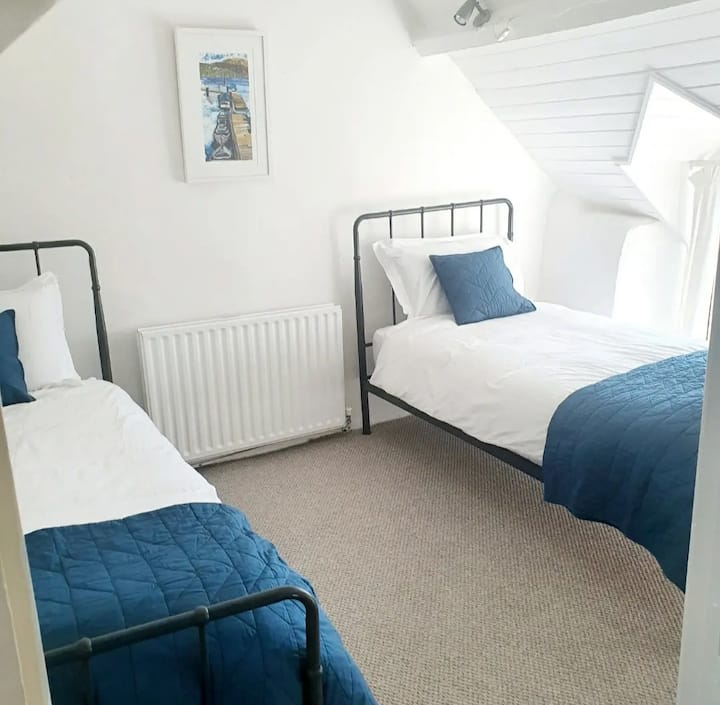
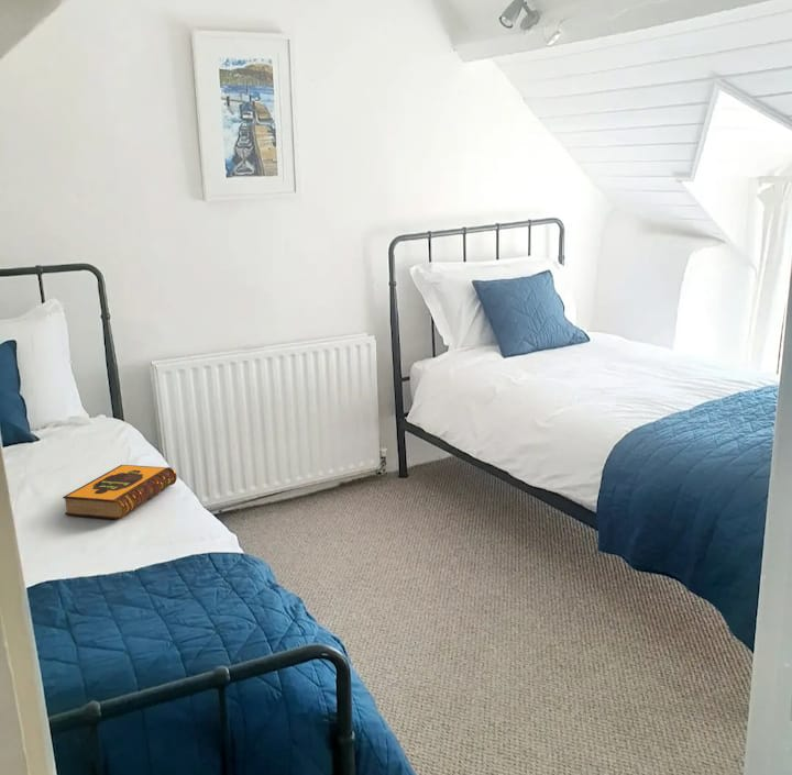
+ hardback book (122, 489)
